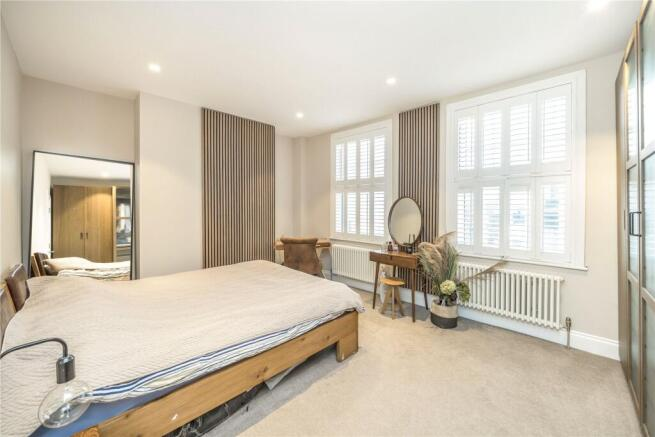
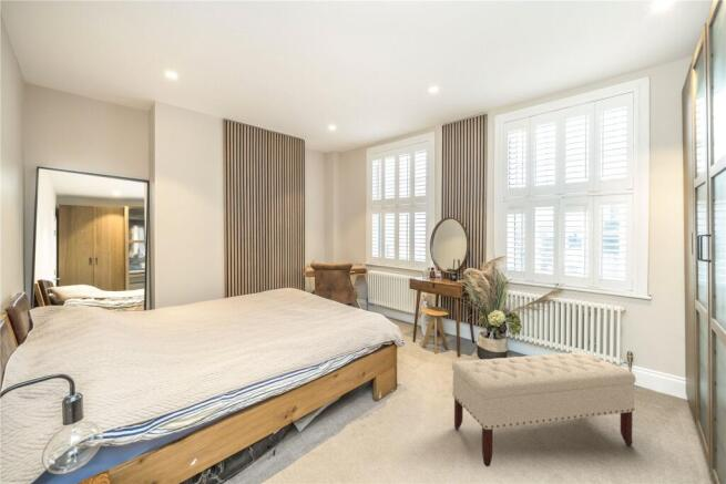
+ bench (539, 400)
